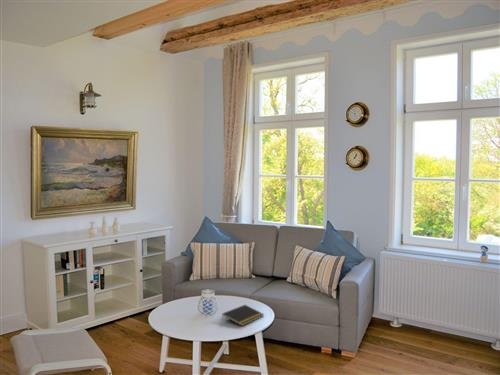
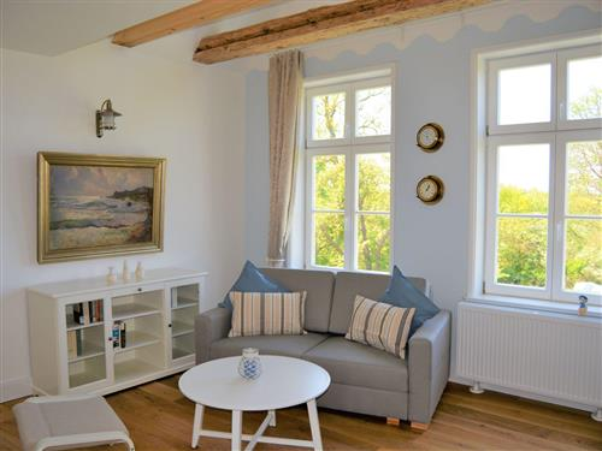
- notepad (243, 314)
